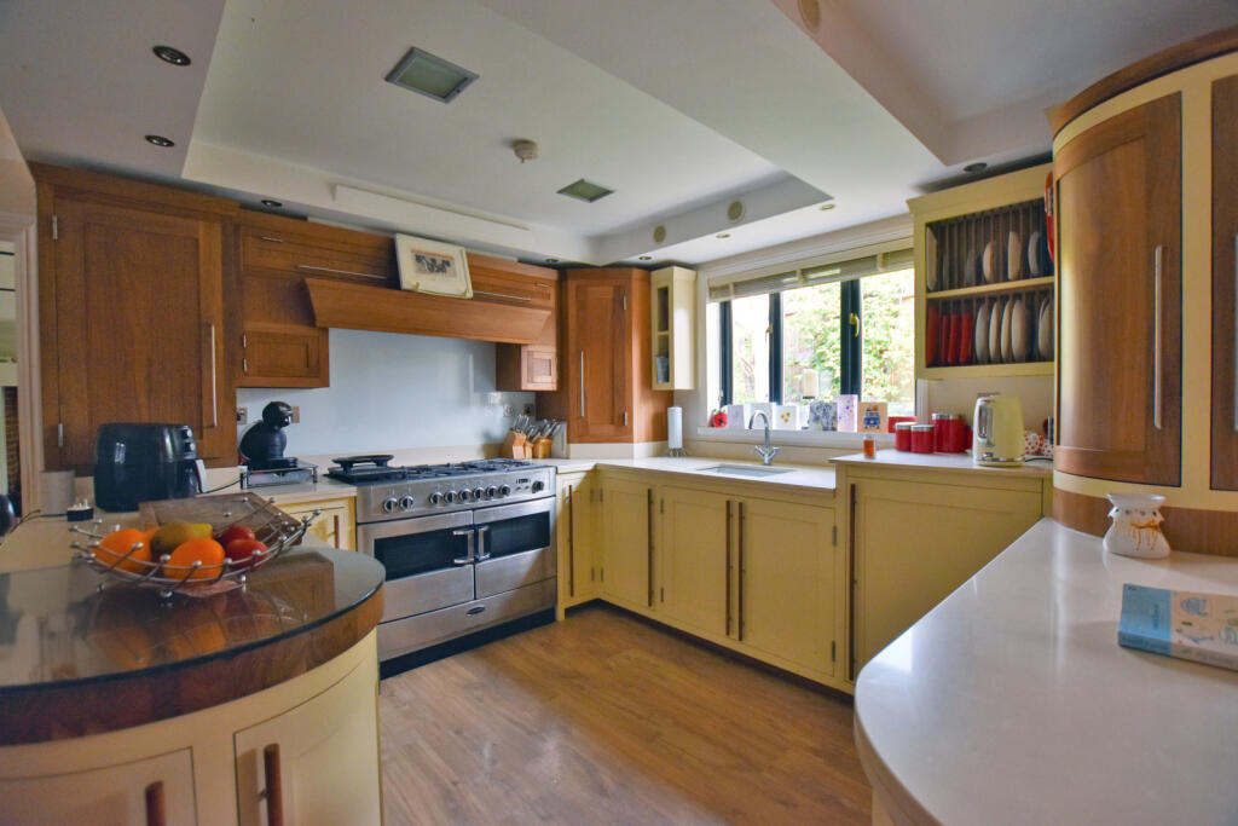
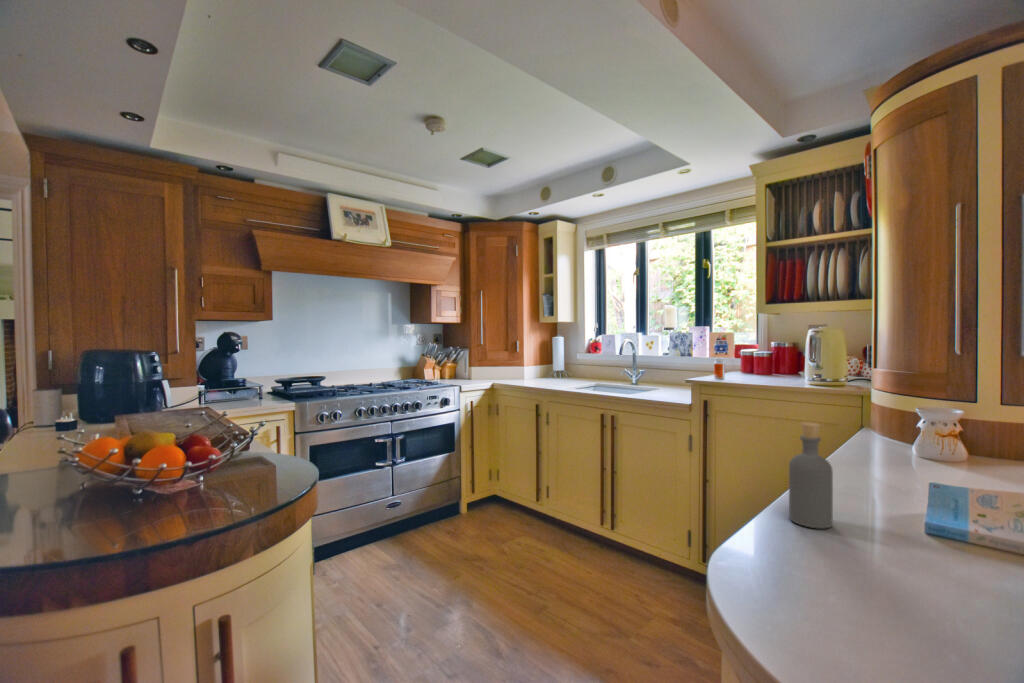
+ bottle (810, 472)
